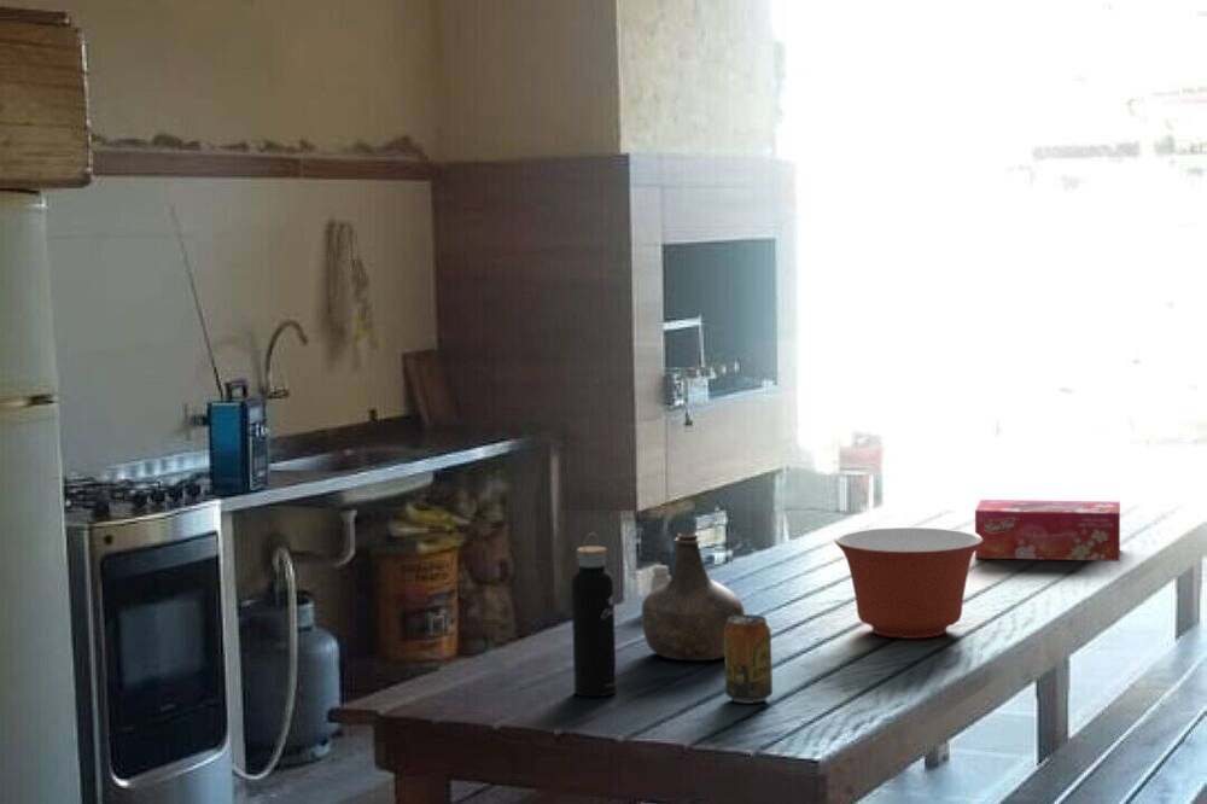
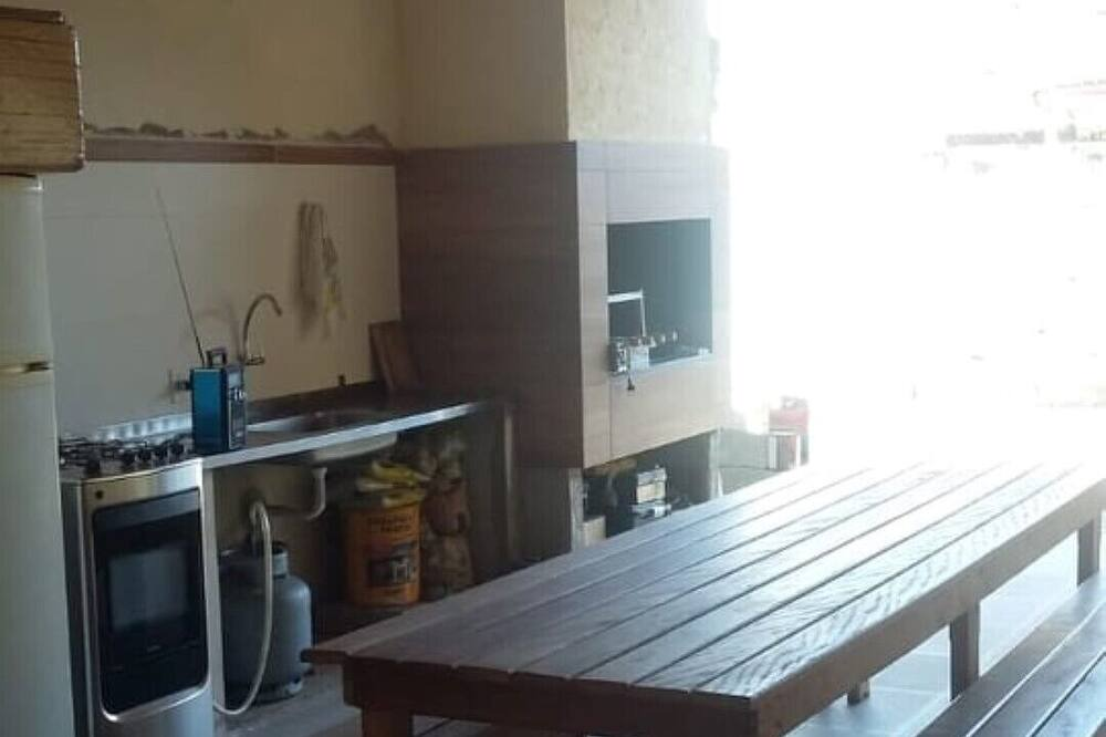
- water bottle (593, 612)
- mixing bowl (909, 584)
- tissue box (1048, 529)
- bottle (692, 593)
- beverage can (747, 658)
- saltshaker (659, 585)
